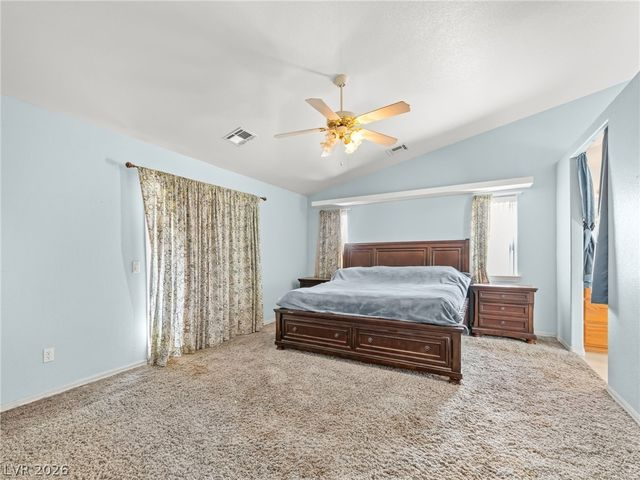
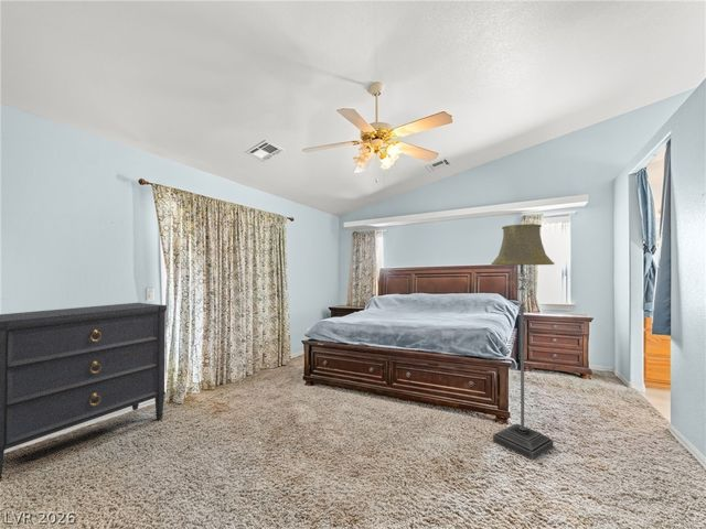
+ dresser (81, 375)
+ floor lamp (521, 334)
